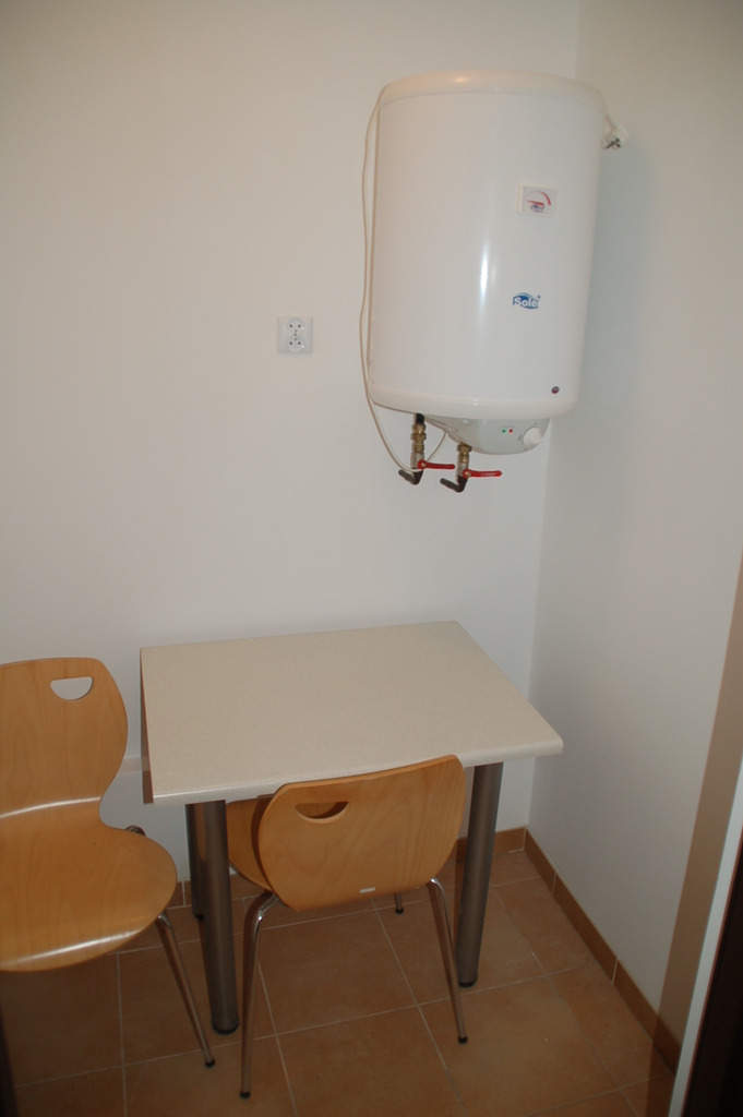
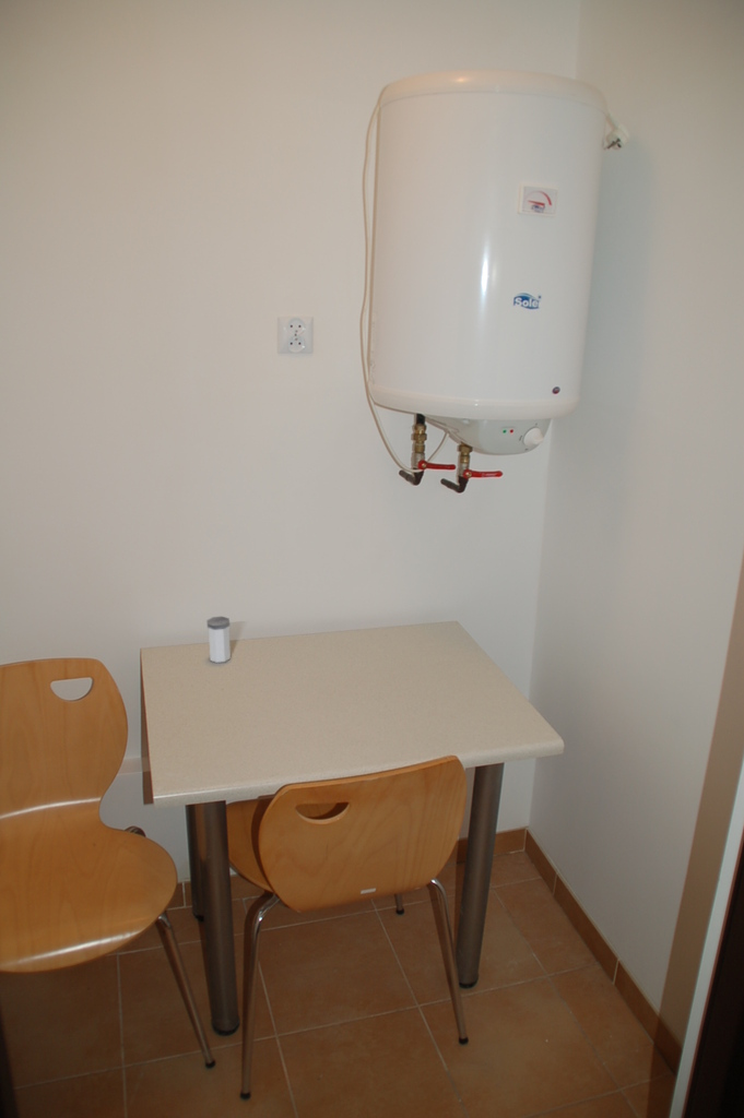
+ salt shaker (219, 639)
